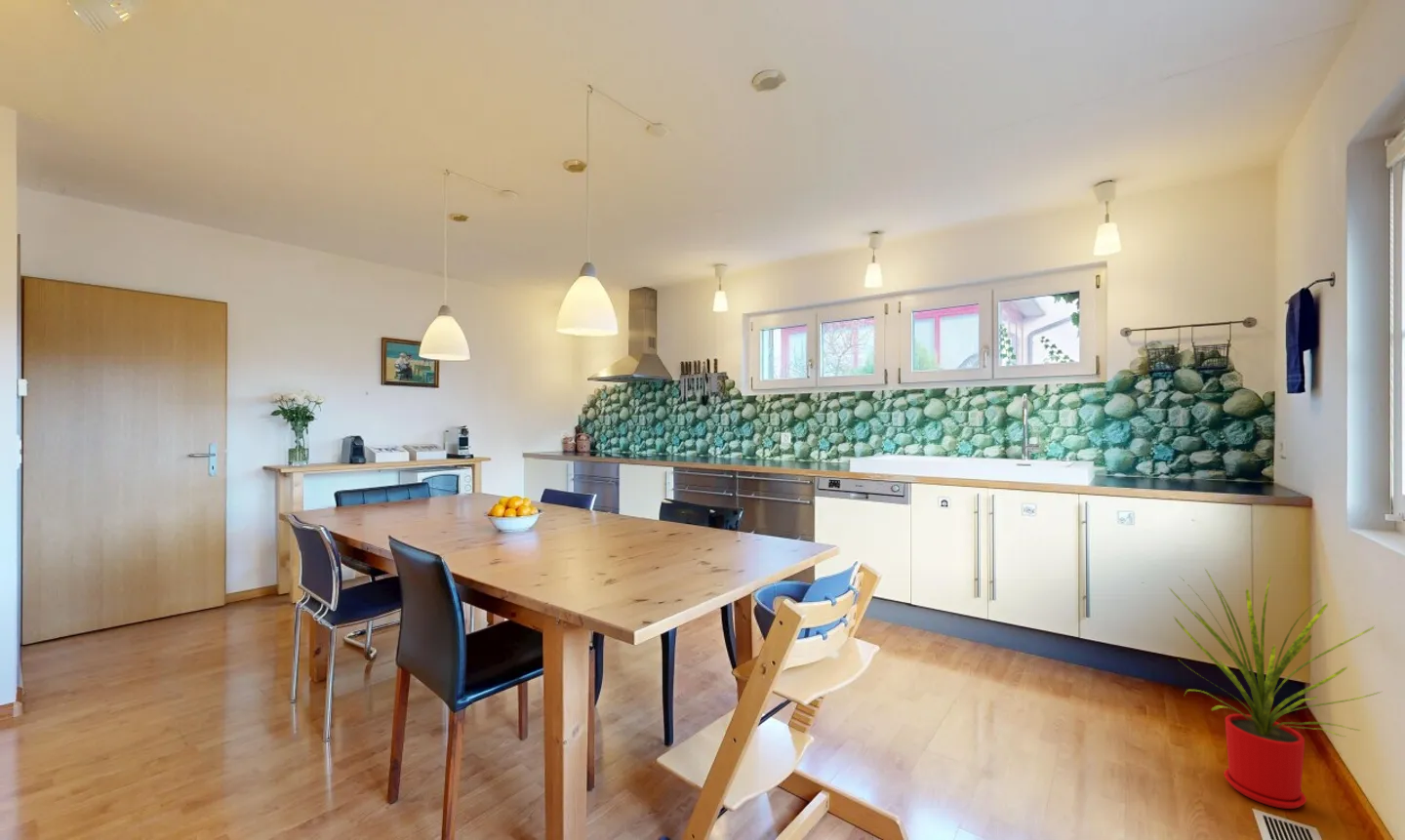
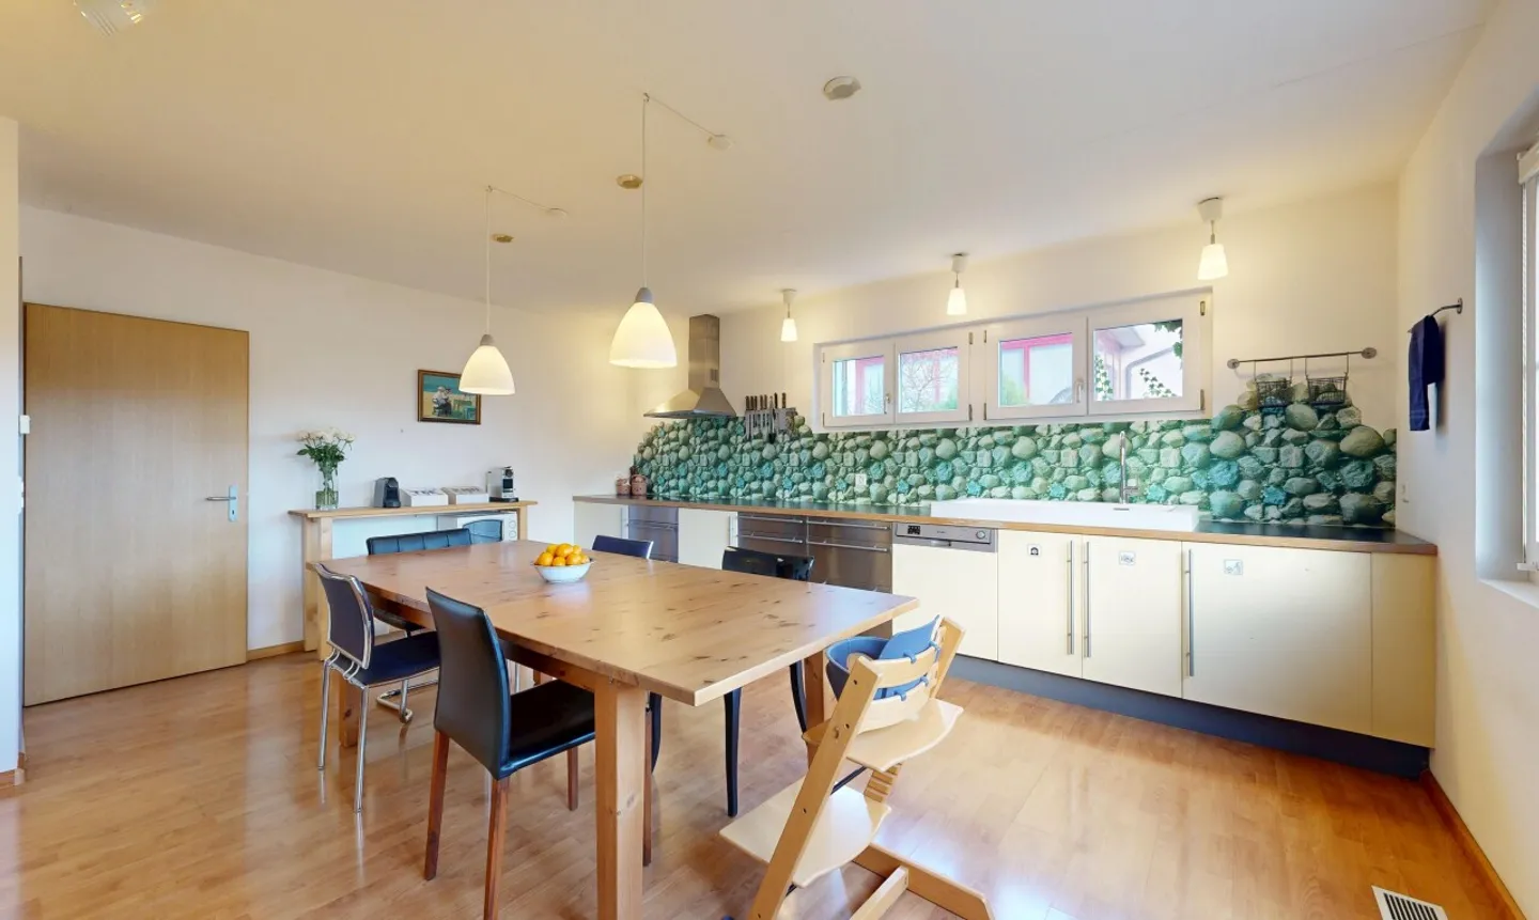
- house plant (1267, 689)
